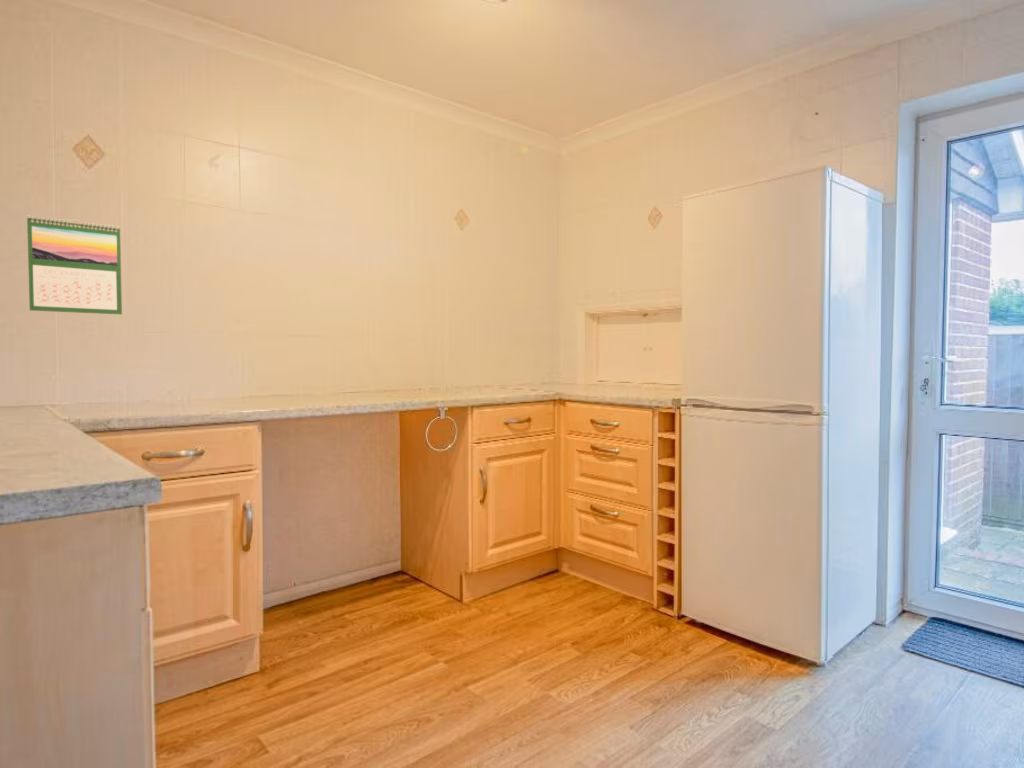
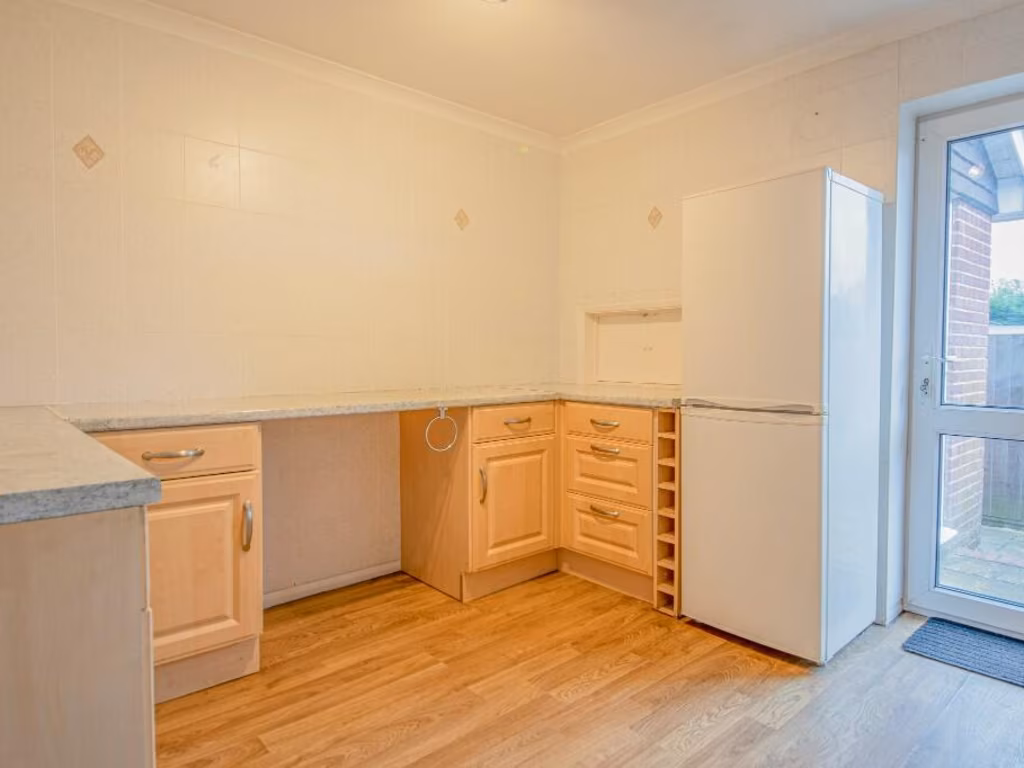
- calendar (76, 266)
